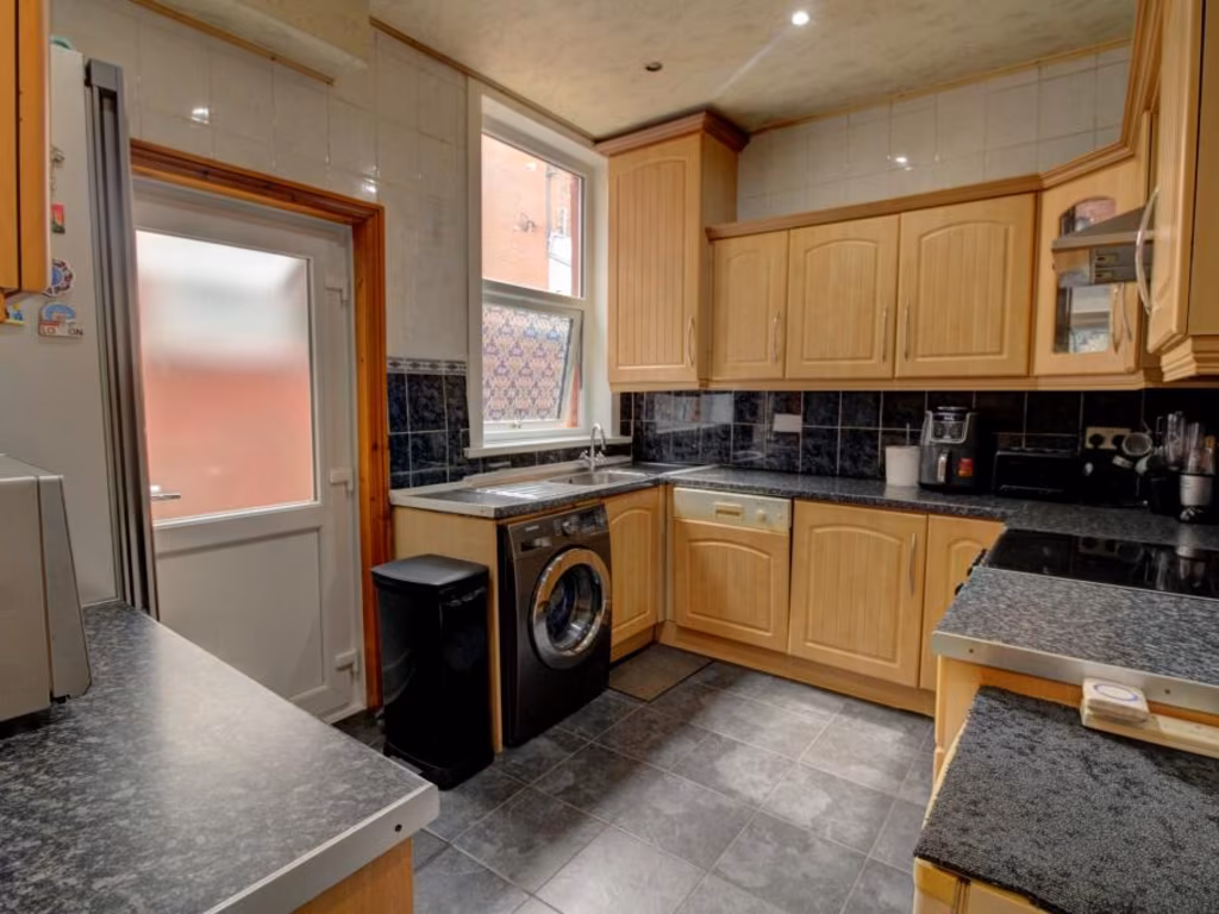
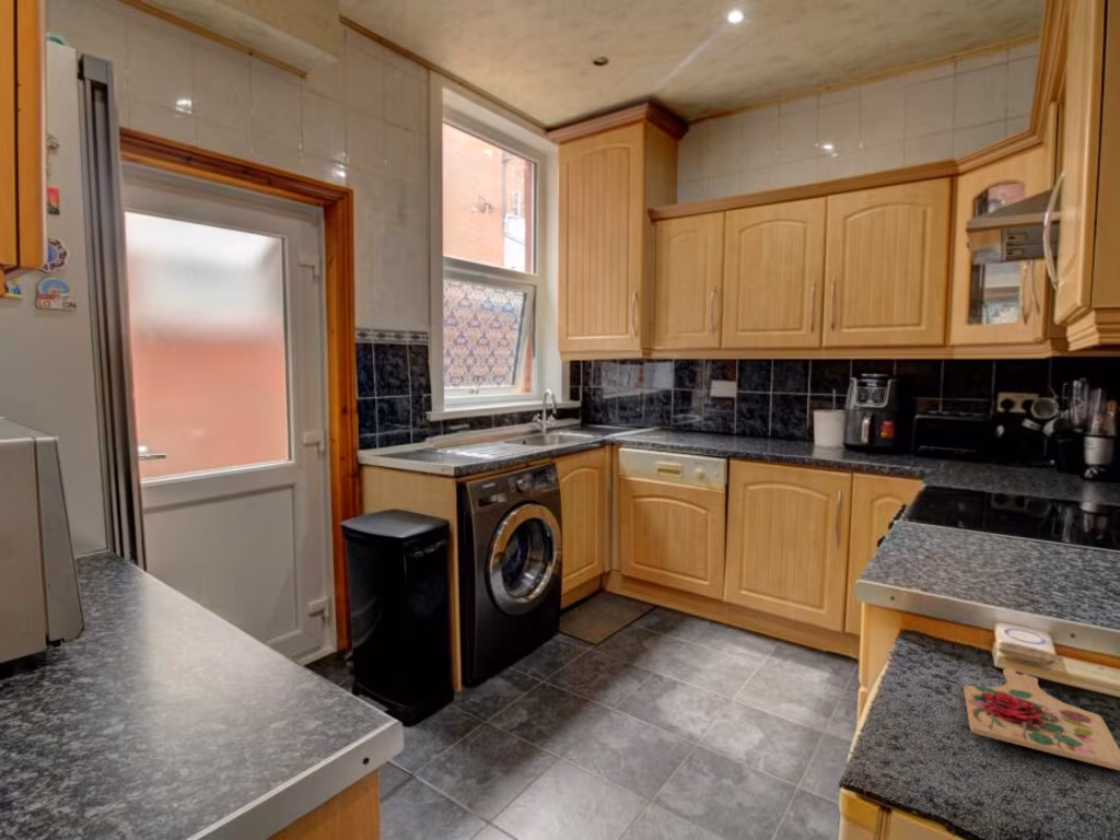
+ cutting board (1030, 699)
